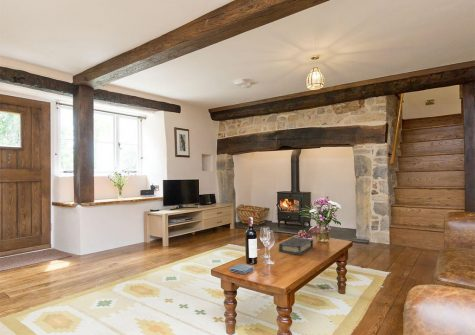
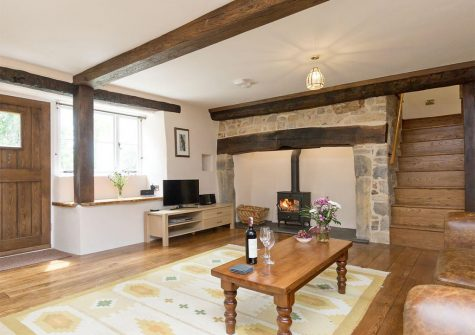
- book (296, 245)
